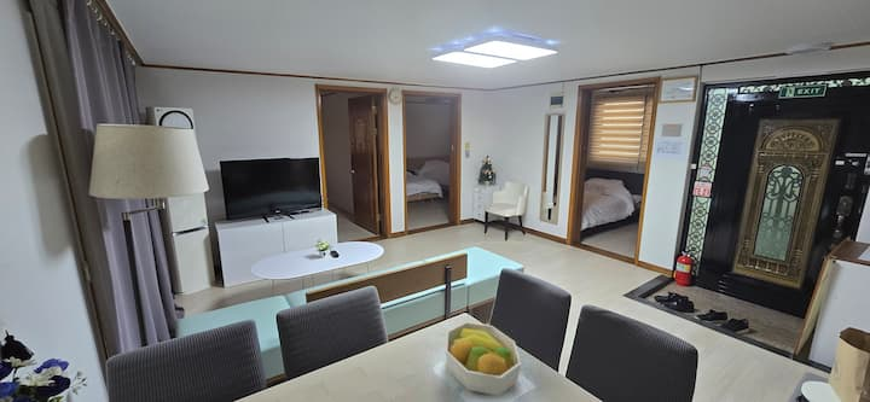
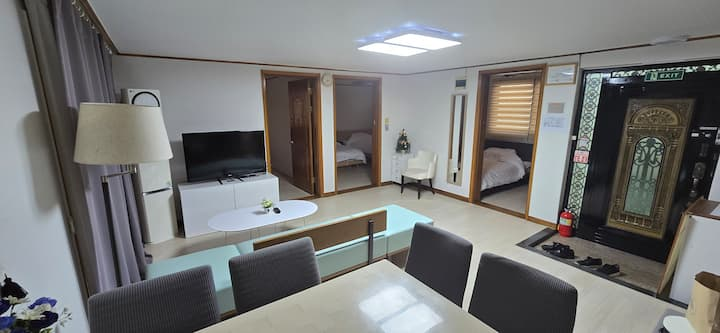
- fruit bowl (480, 353)
